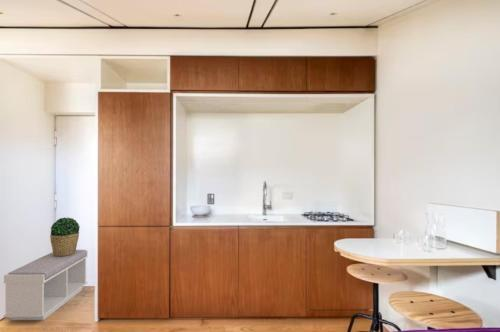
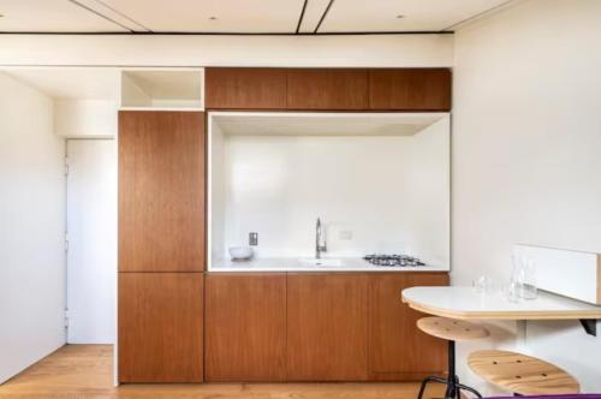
- potted plant (65, 235)
- bench (51, 280)
